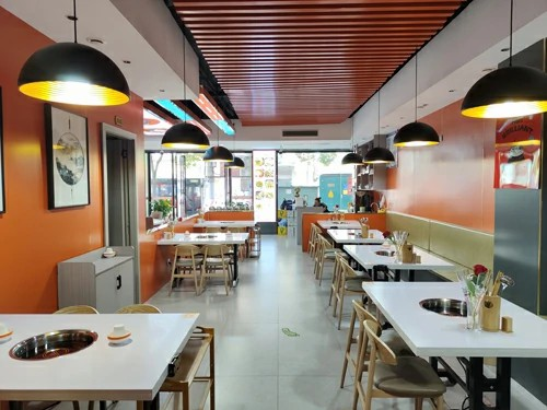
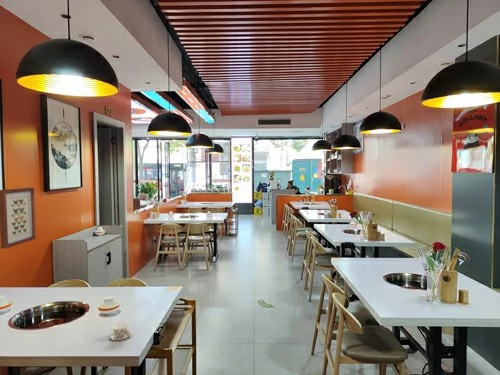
+ teacup (120, 331)
+ wall art (18, 216)
